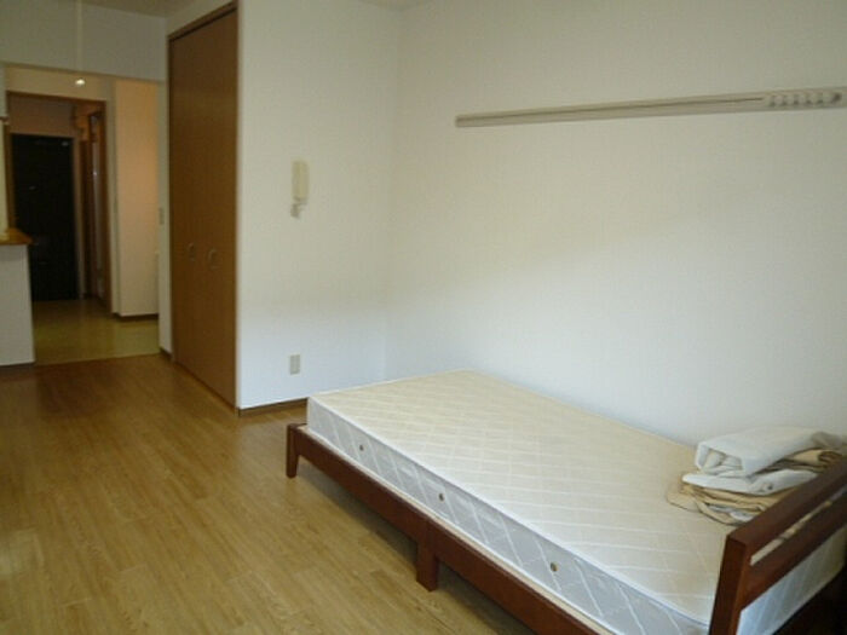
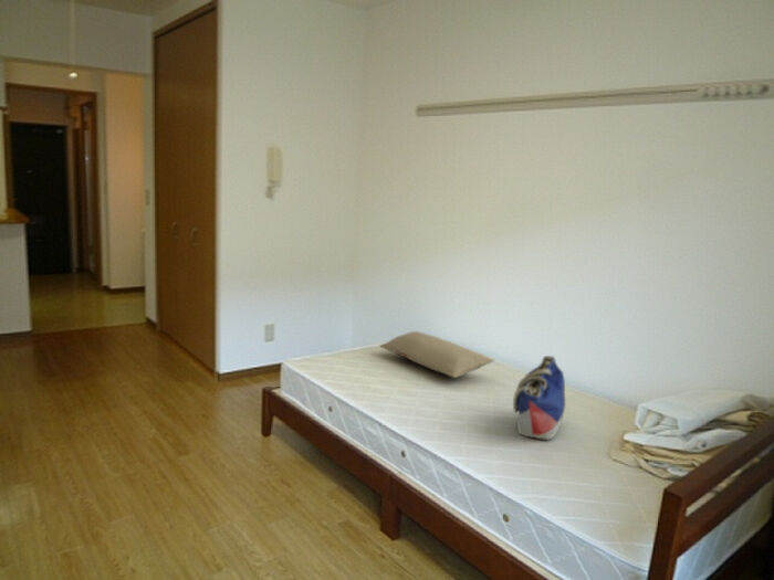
+ pillow (433, 352)
+ tote bag (537, 397)
